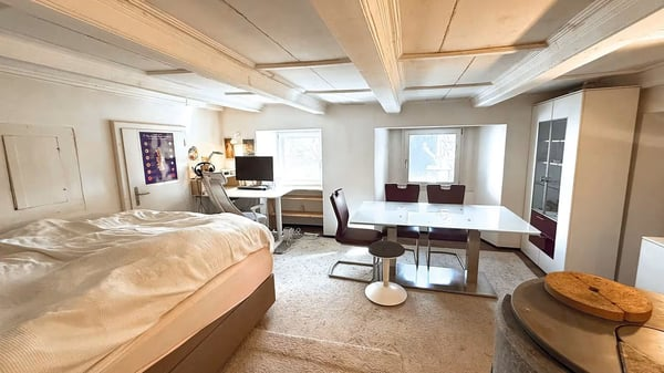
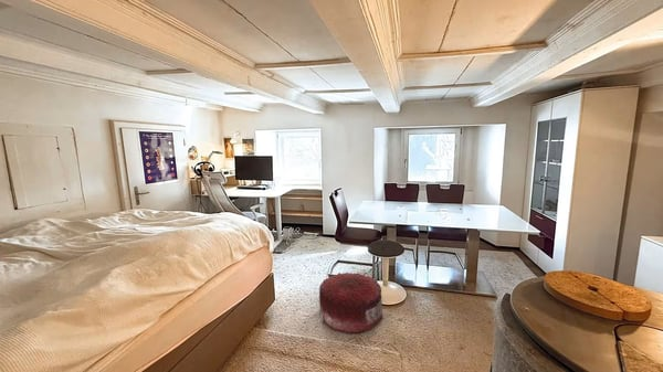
+ pouf (350, 298)
